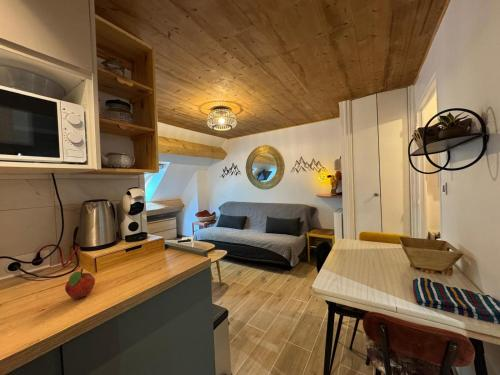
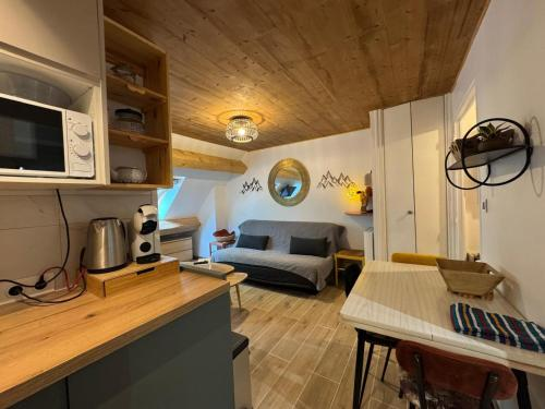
- fruit (79, 283)
